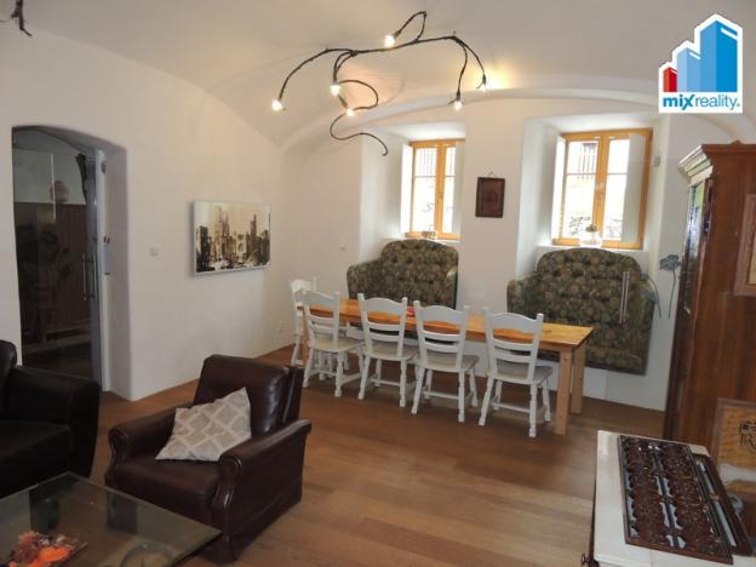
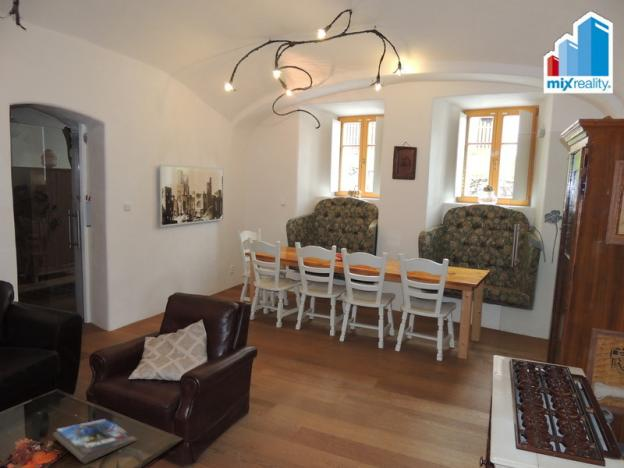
+ magazine (95, 435)
